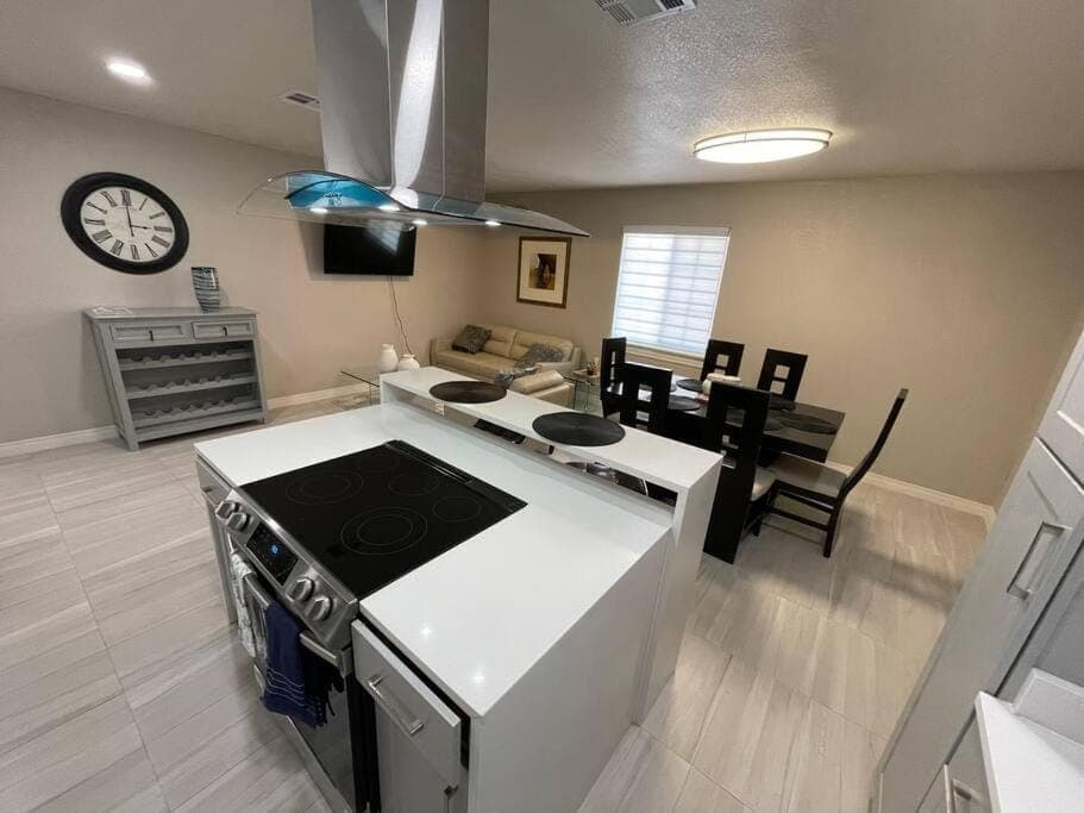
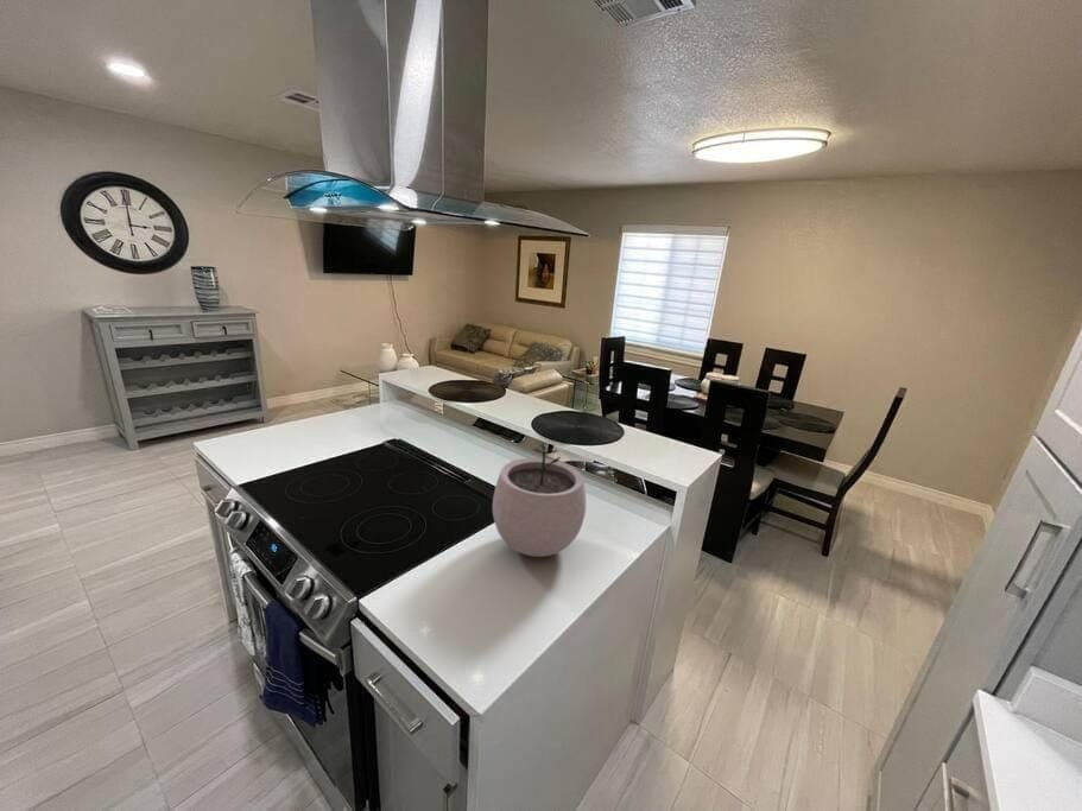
+ plant pot (539, 495)
